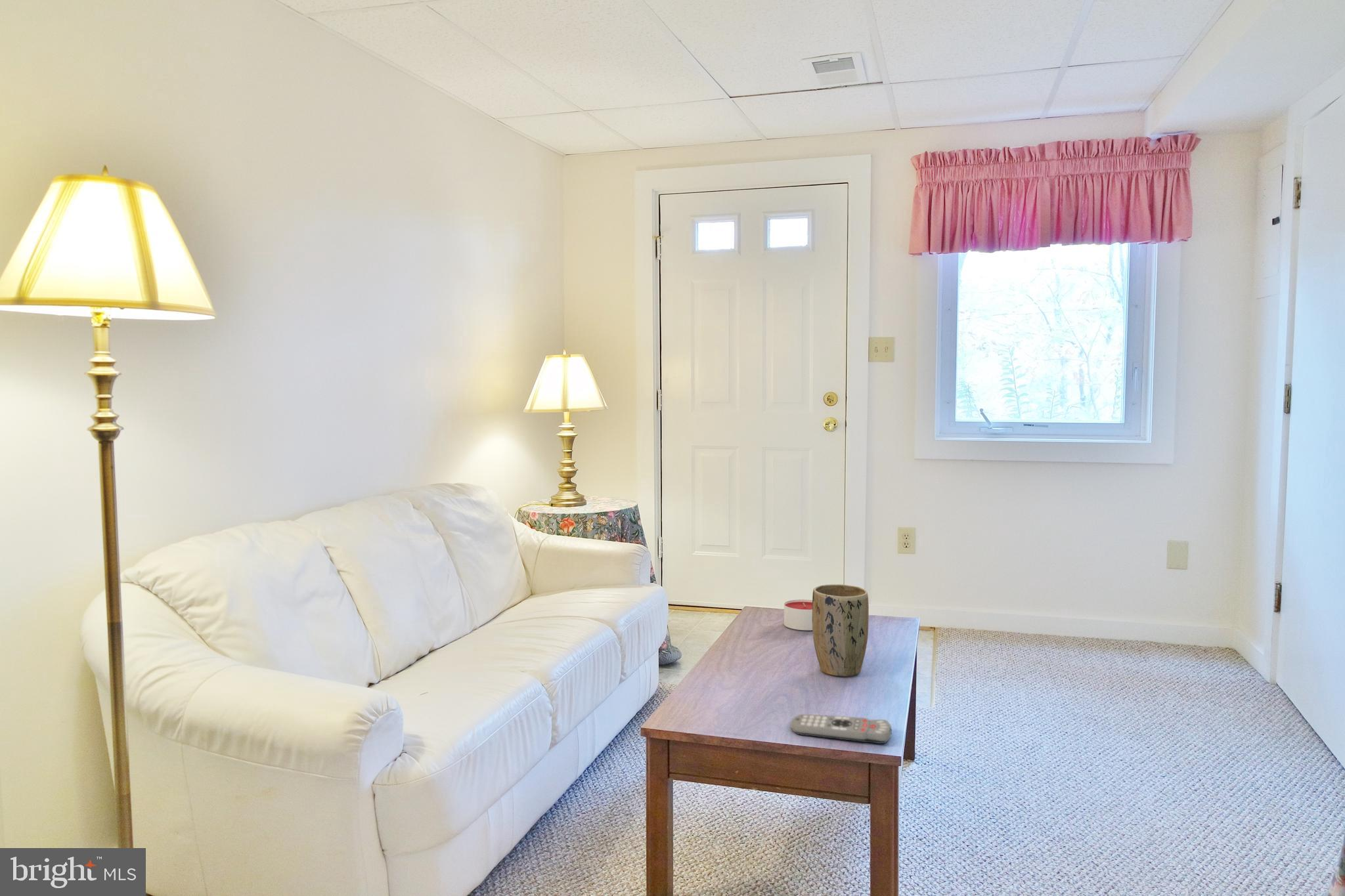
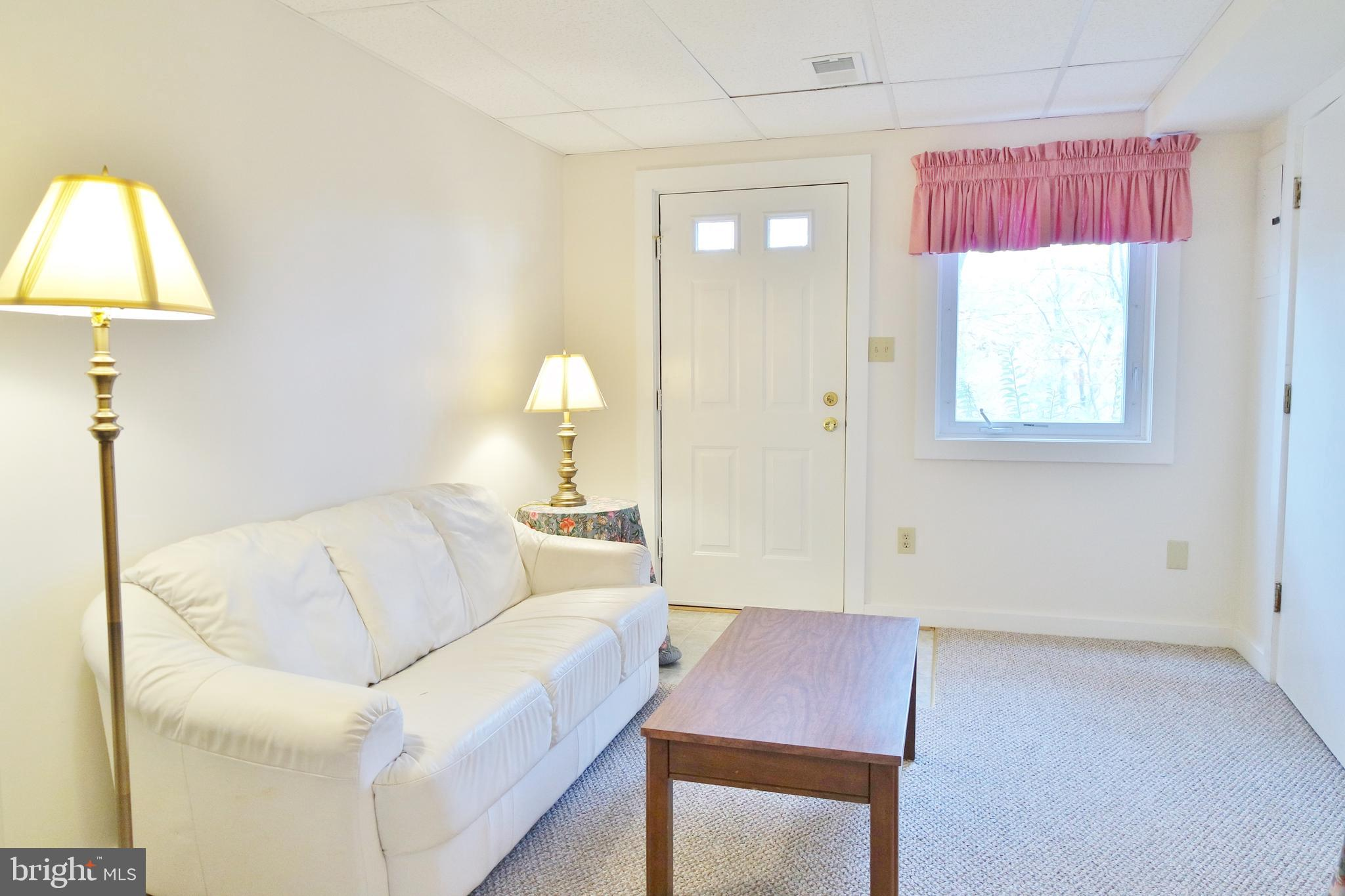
- plant pot (840, 630)
- remote control (840, 727)
- candle (805, 614)
